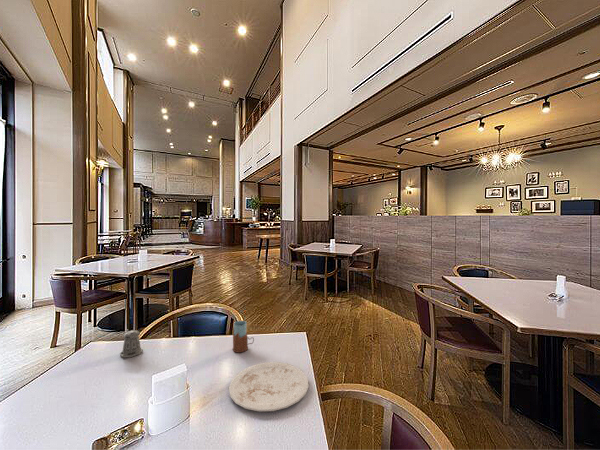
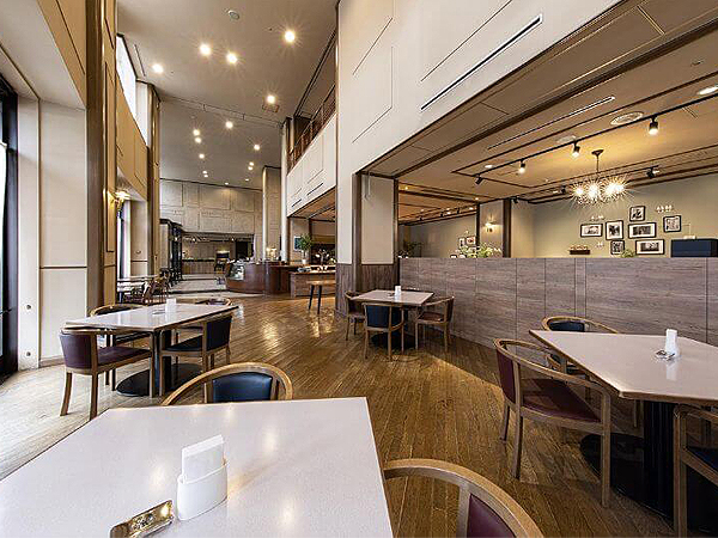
- drinking glass (243, 336)
- plate (269, 384)
- pepper shaker (131, 341)
